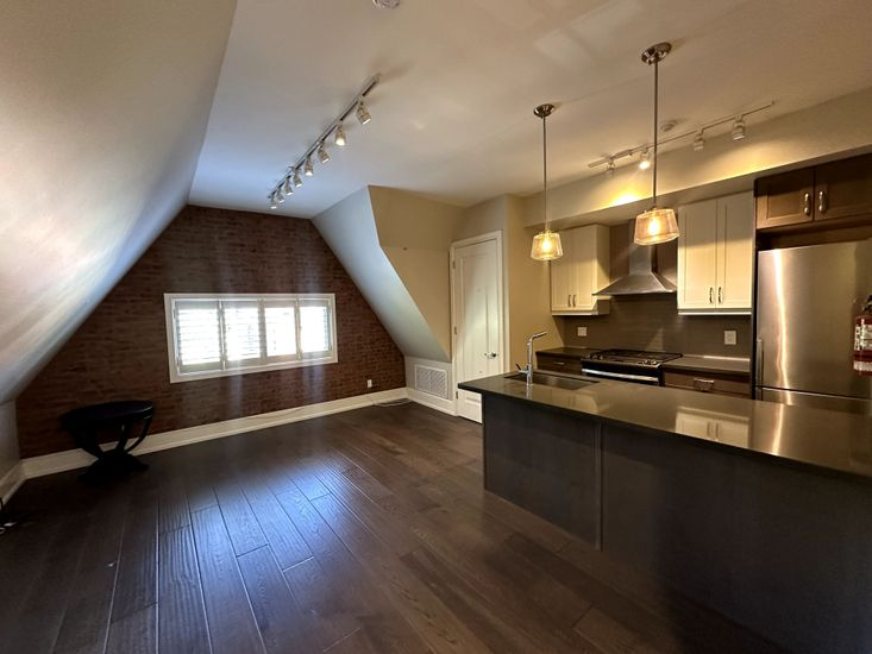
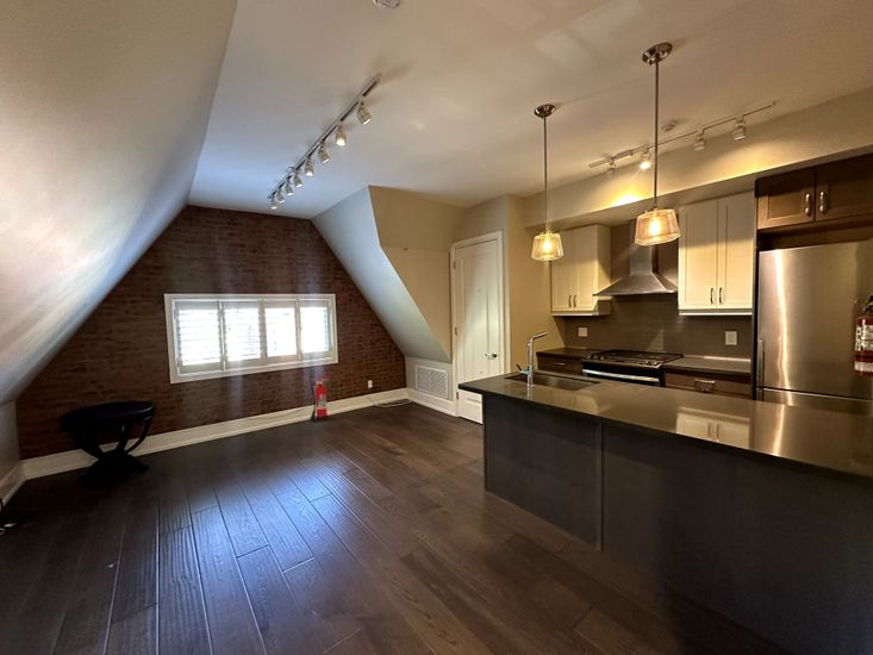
+ fire extinguisher (319, 398)
